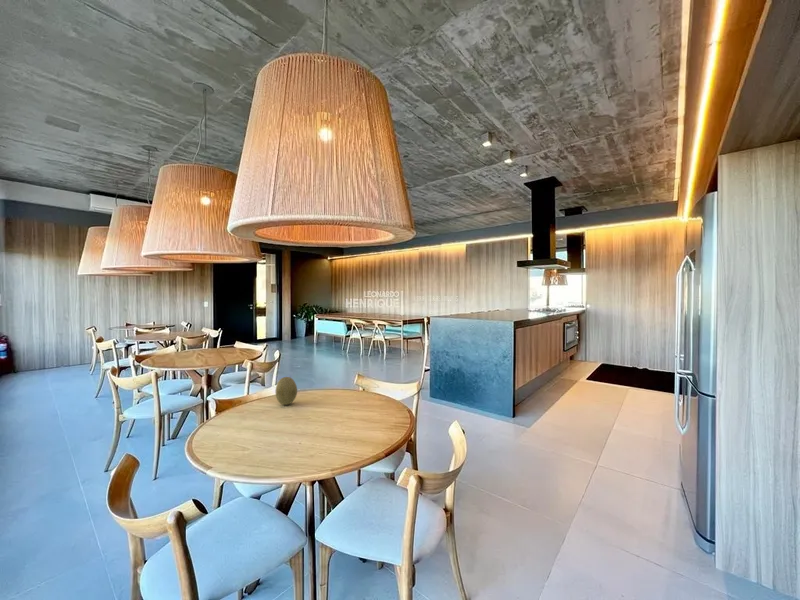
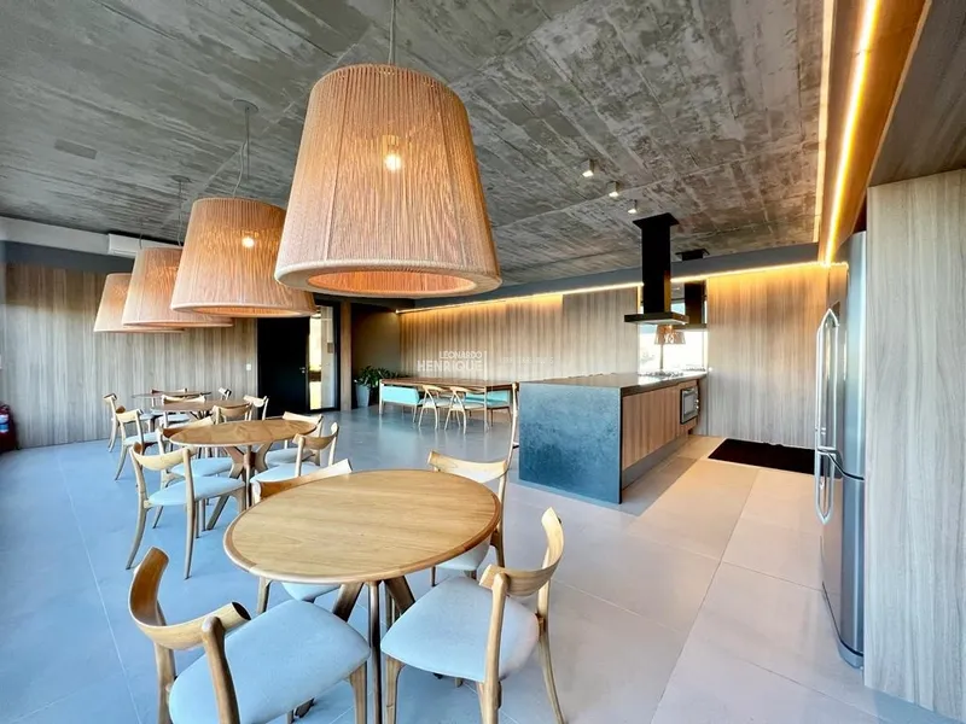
- fruit (286, 390)
